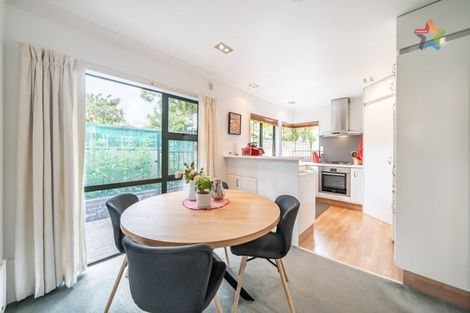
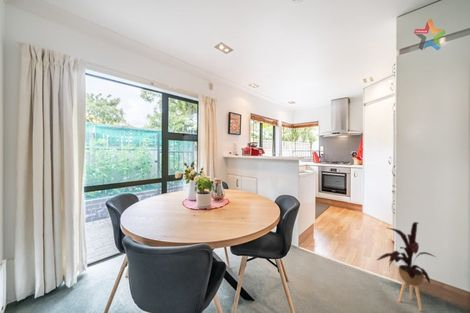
+ house plant (404, 260)
